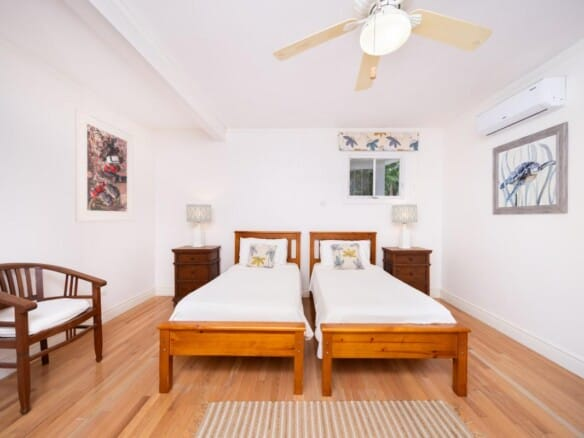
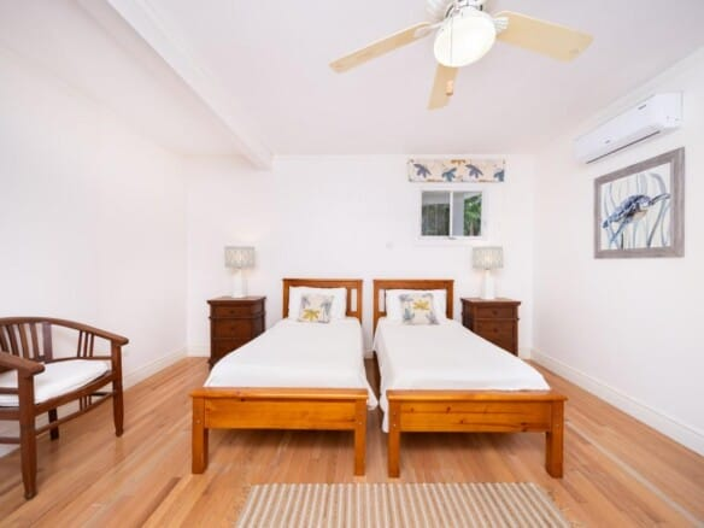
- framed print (108, 172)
